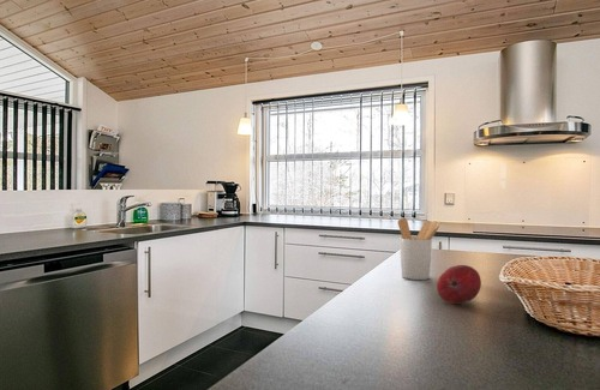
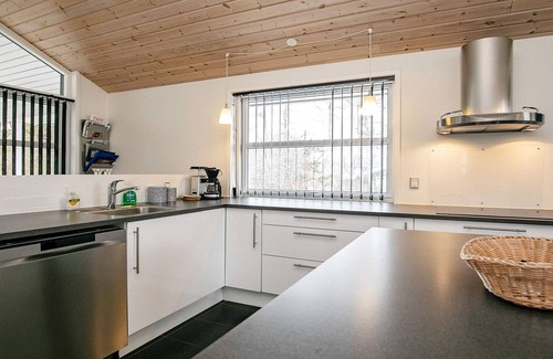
- fruit (458, 283)
- utensil holder (420, 247)
